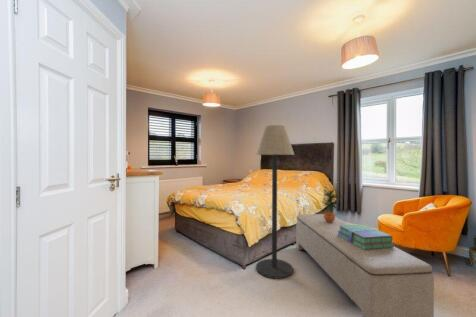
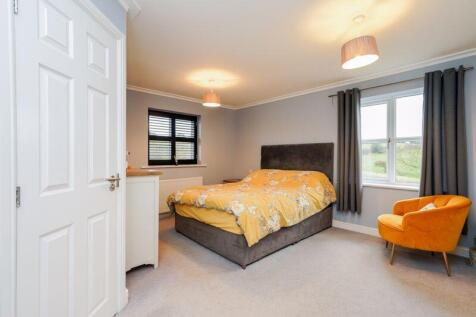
- bench (343, 253)
- stack of books (363, 235)
- floor lamp (274, 197)
- potted plant (331, 204)
